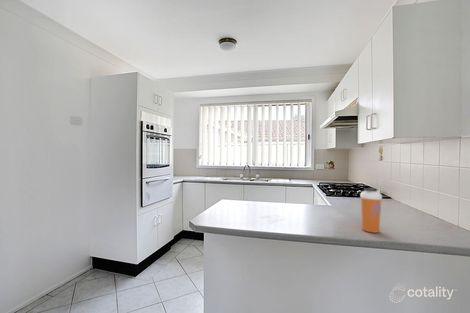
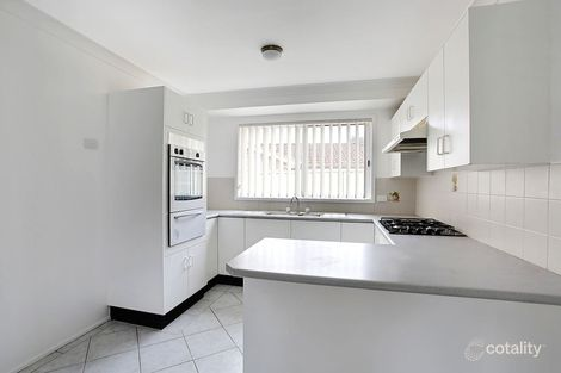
- shaker bottle (370, 209)
